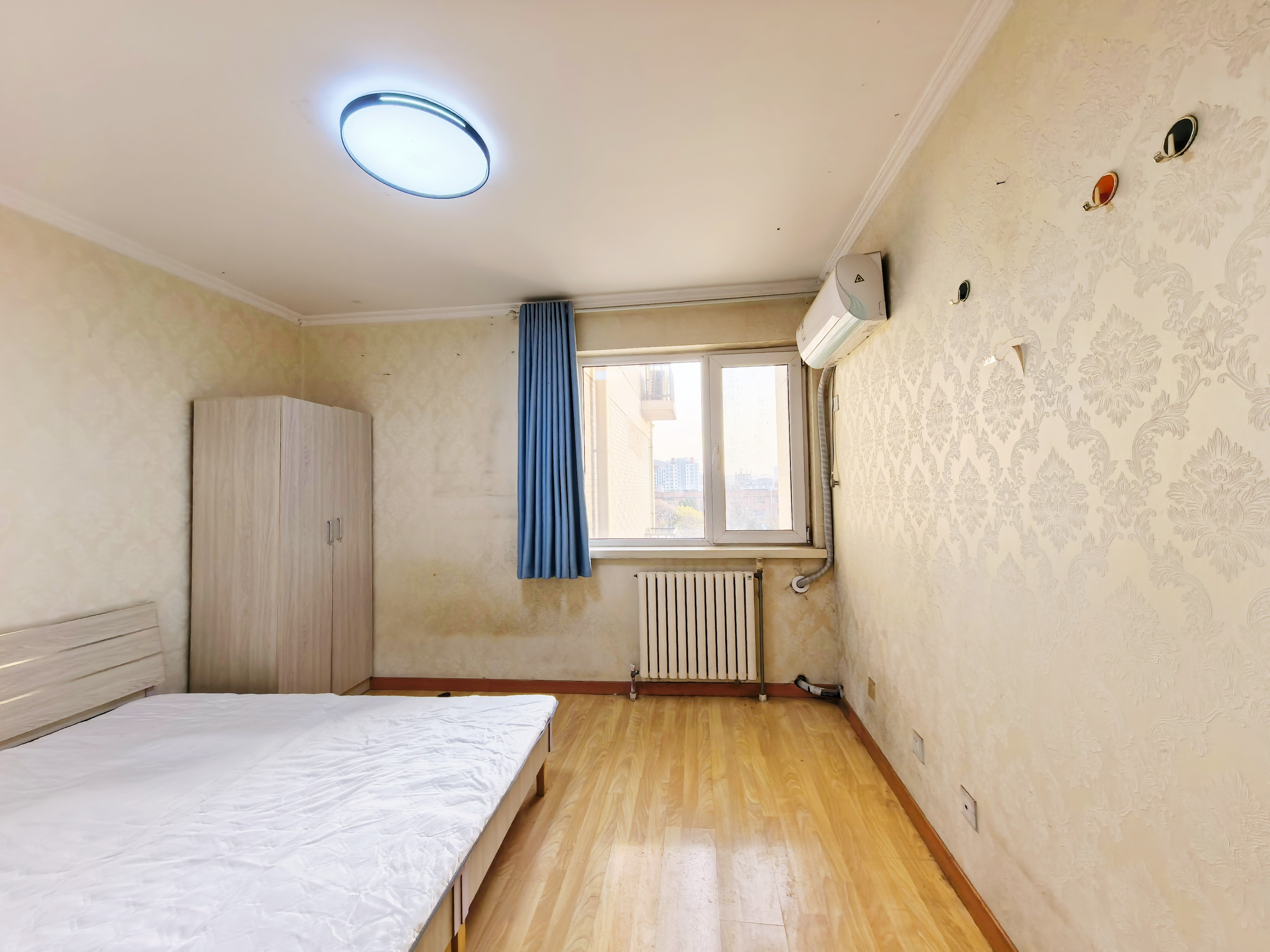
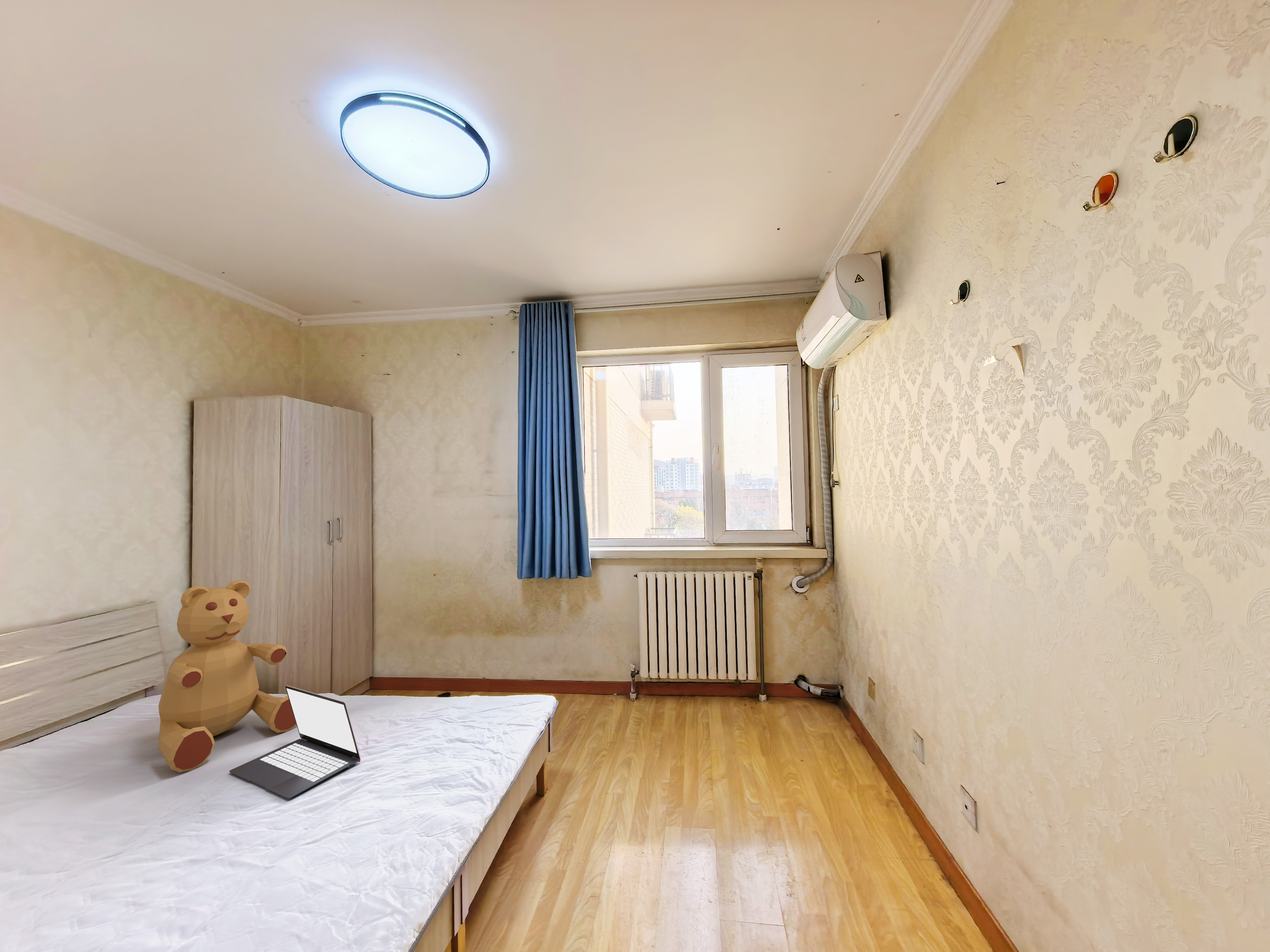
+ teddy bear (218, 660)
+ laptop (299, 733)
